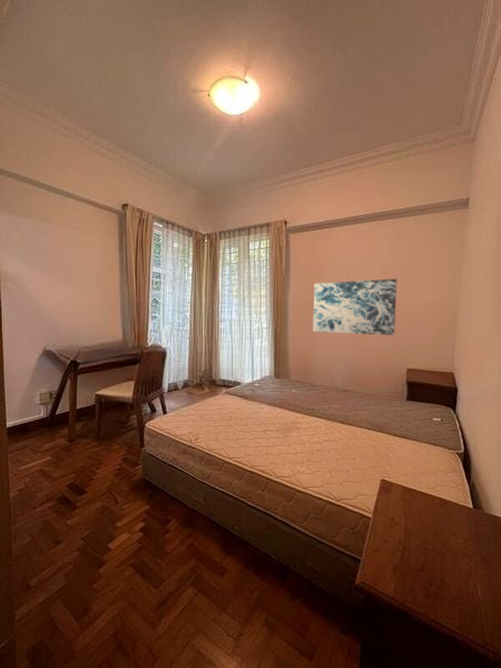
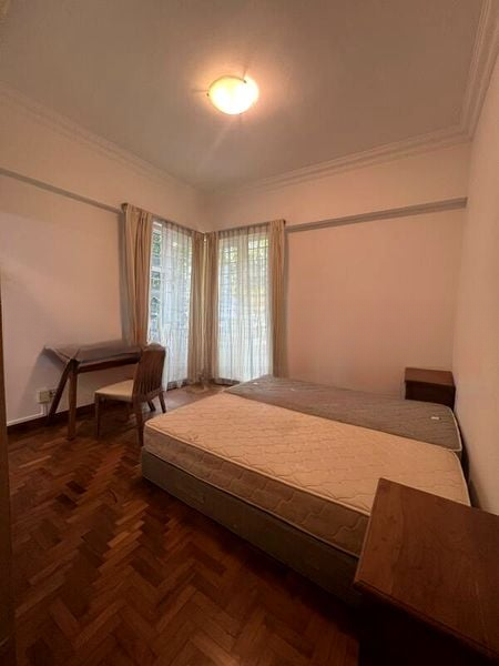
- wall art (351, 307)
